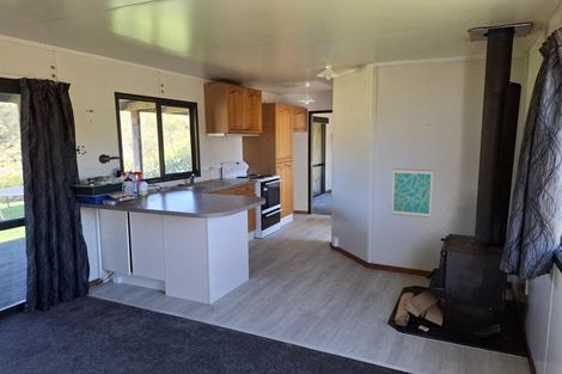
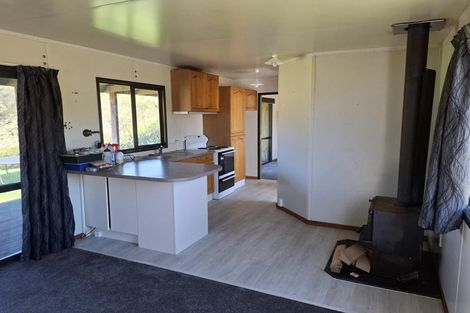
- wall art (411, 192)
